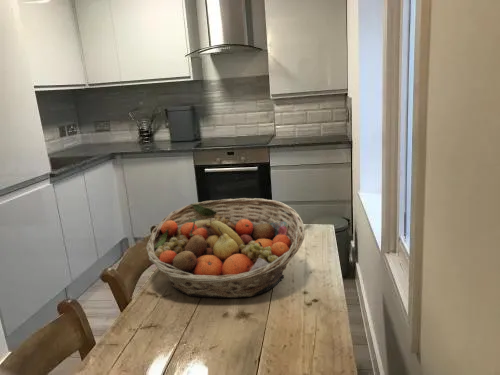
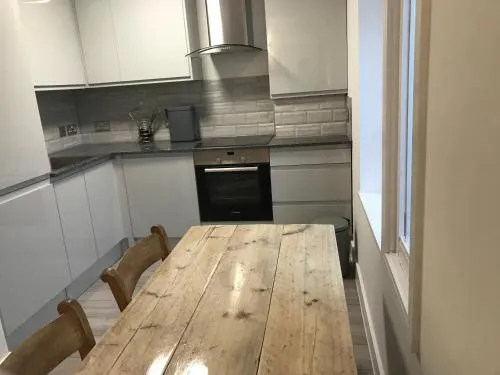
- fruit basket (225, 245)
